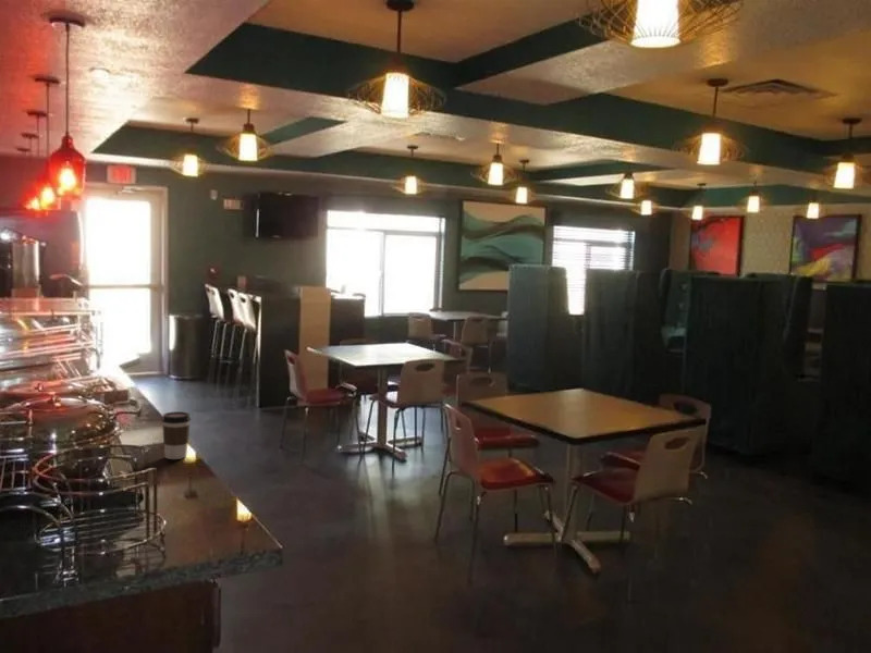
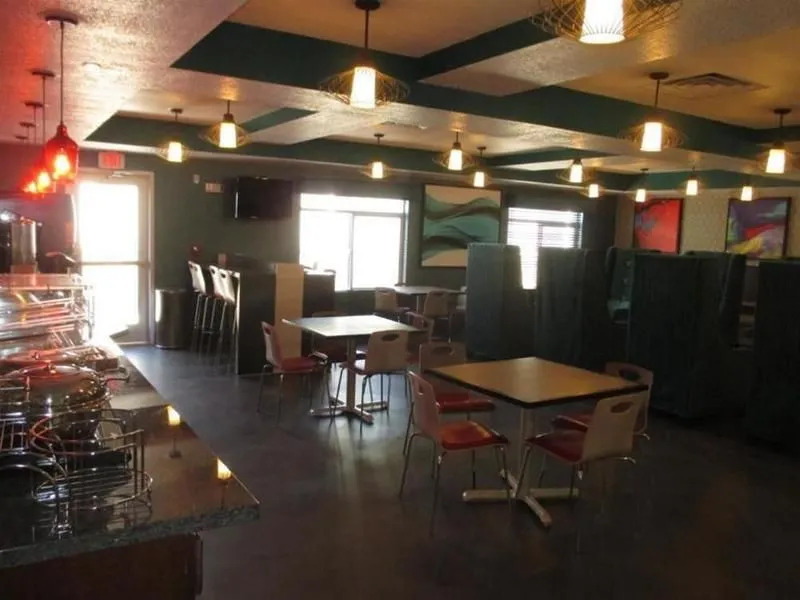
- coffee cup (175, 435)
